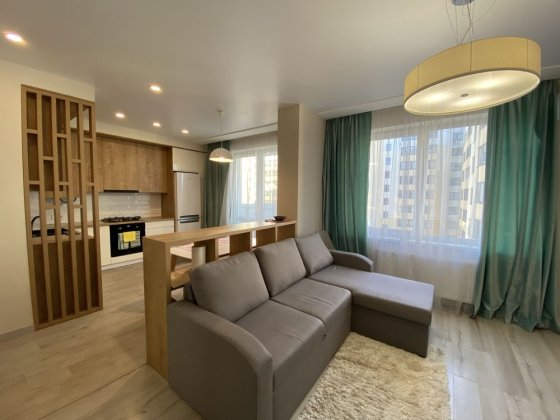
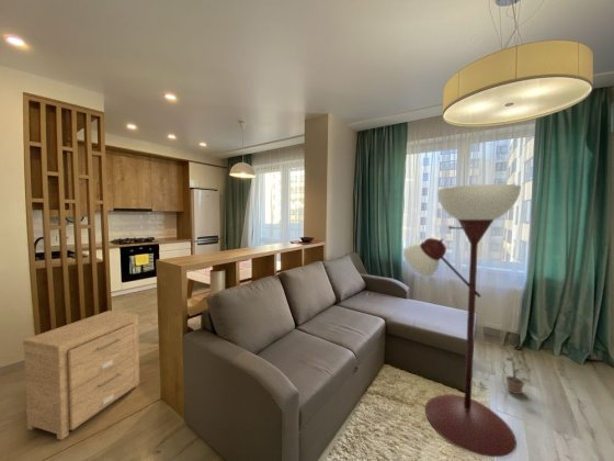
+ side table (91, 366)
+ floor lamp (468, 304)
+ potted plant (514, 368)
